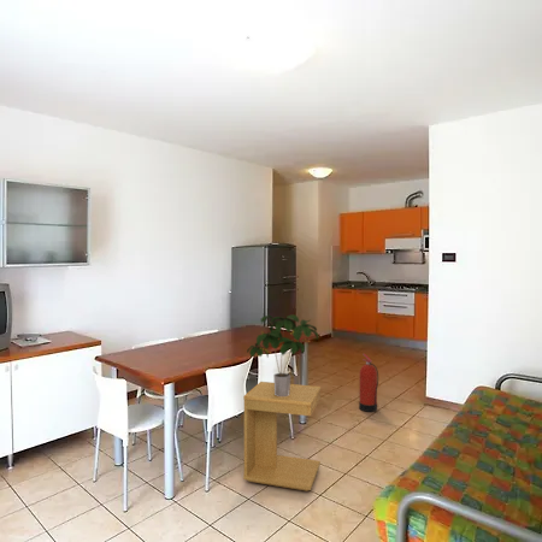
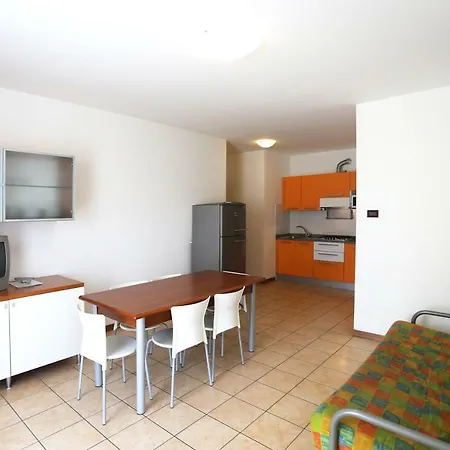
- fire extinguisher (370, 382)
- side table (276, 434)
- potted plant (281, 353)
